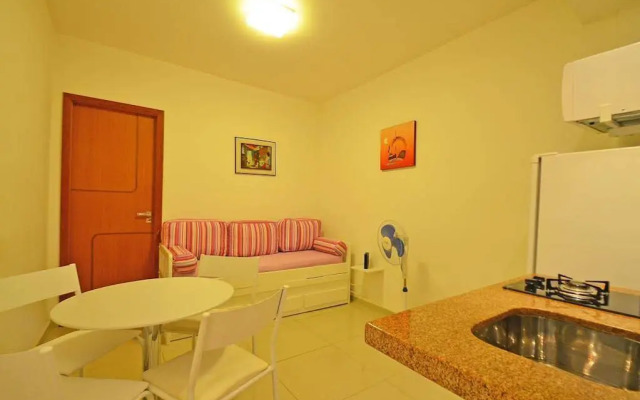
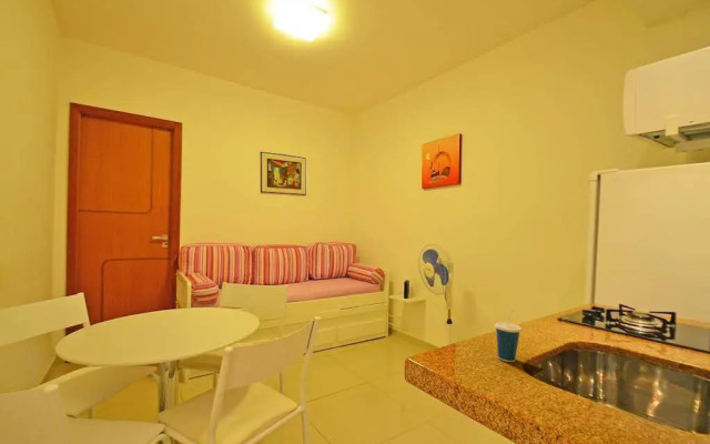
+ cup (507, 333)
